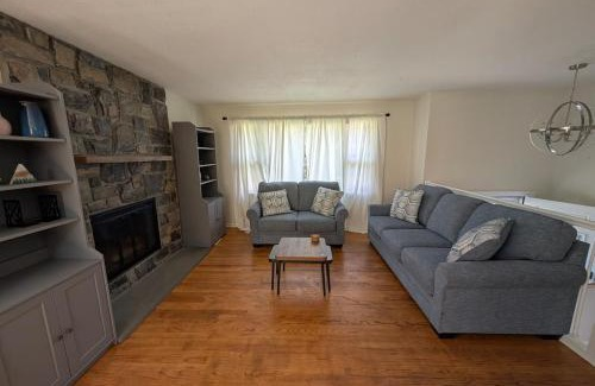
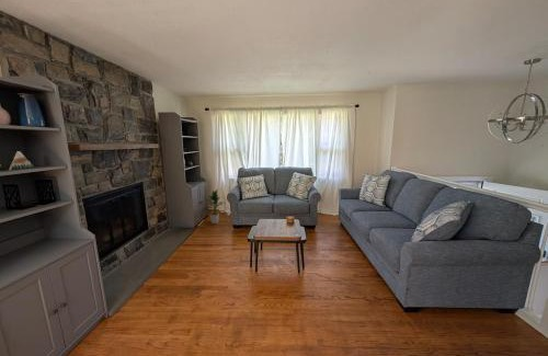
+ indoor plant (215, 206)
